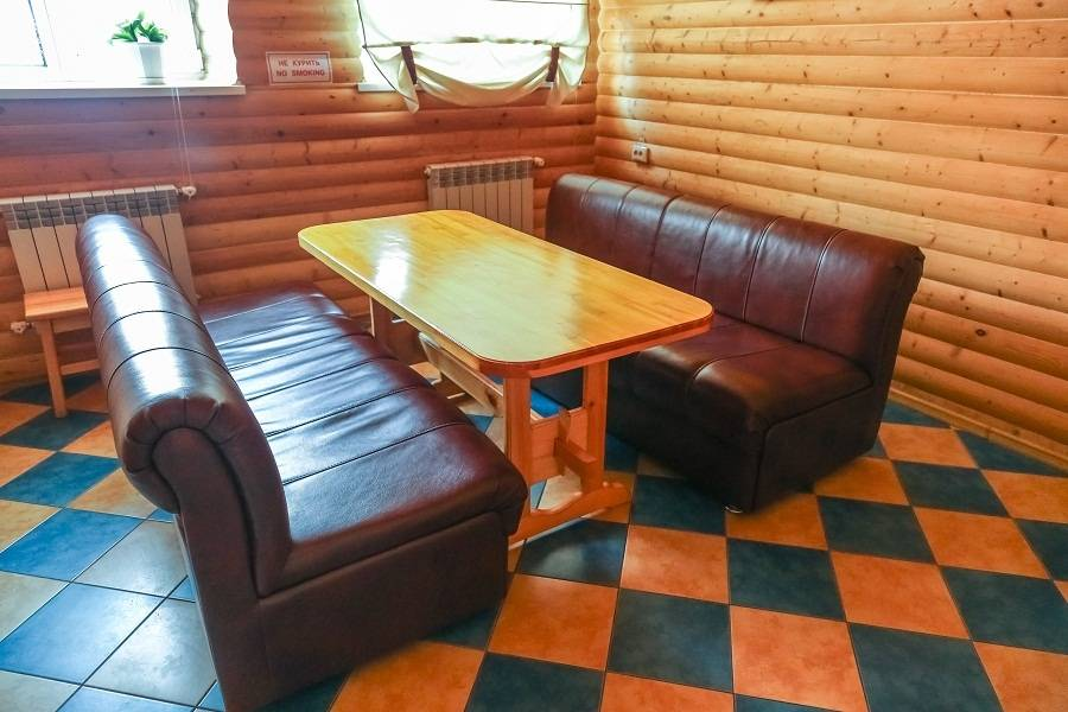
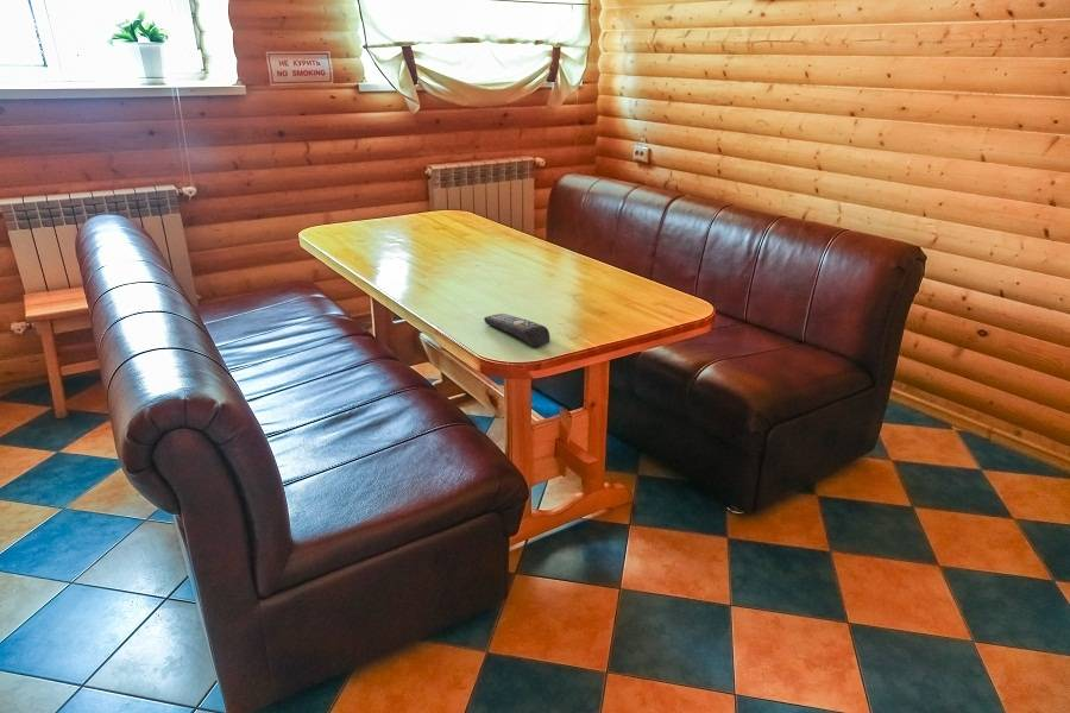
+ remote control (516, 326)
